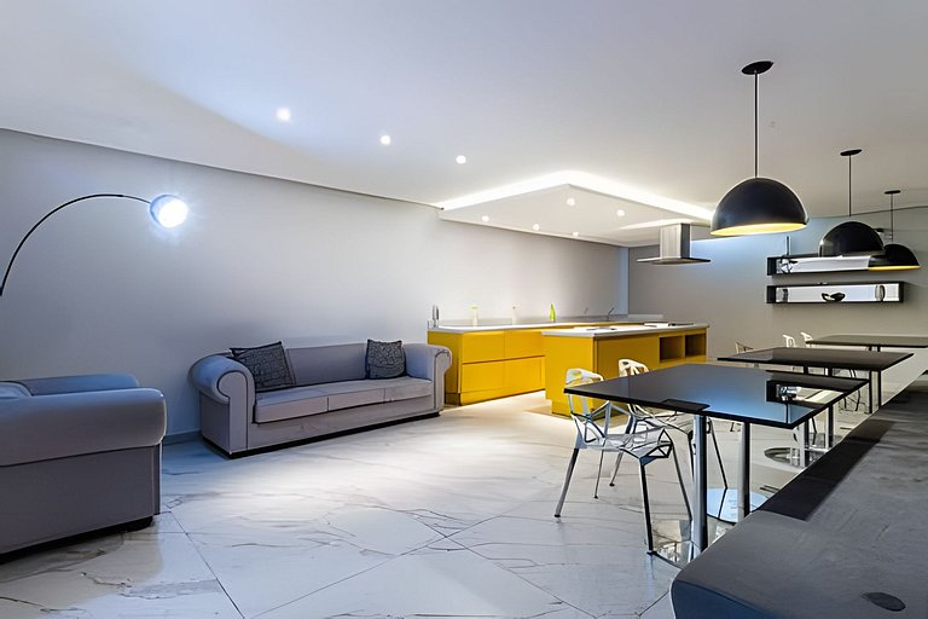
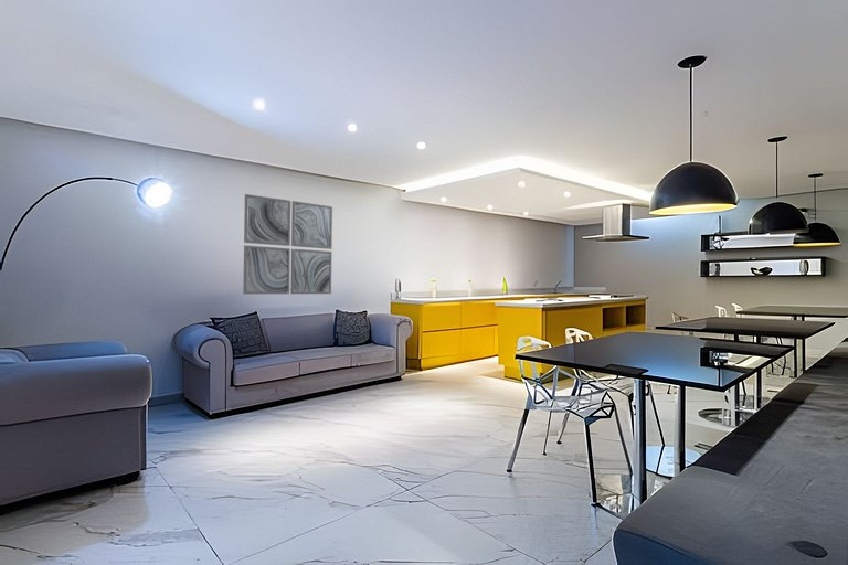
+ wall art (289, 248)
